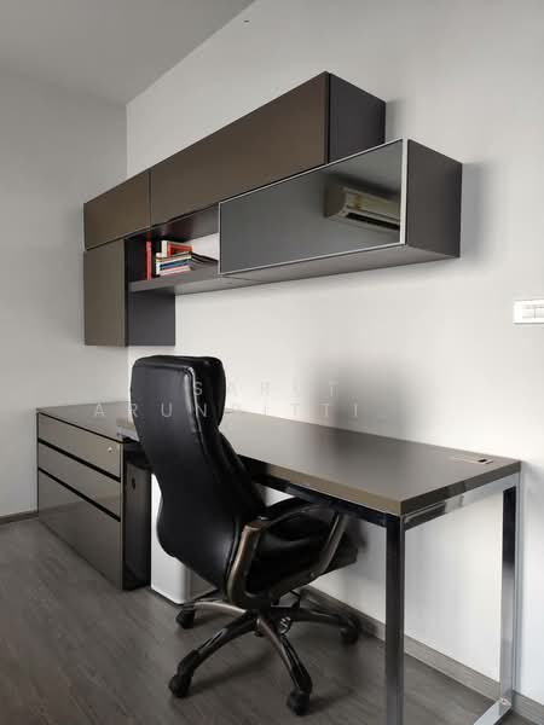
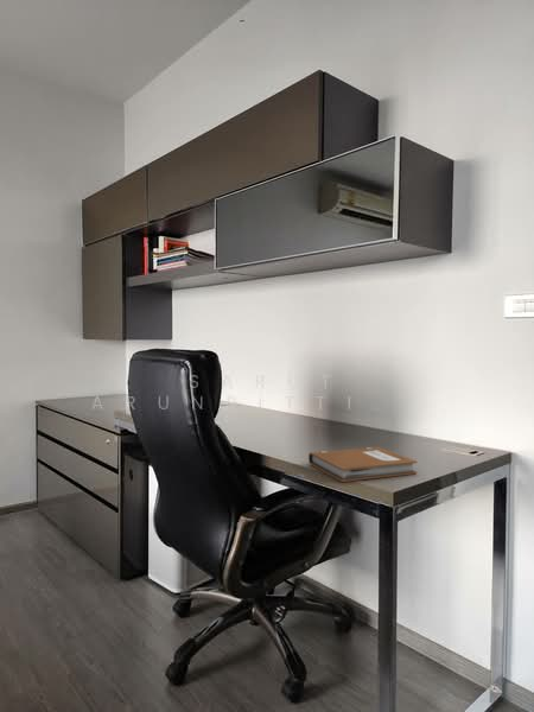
+ notebook (362, 462)
